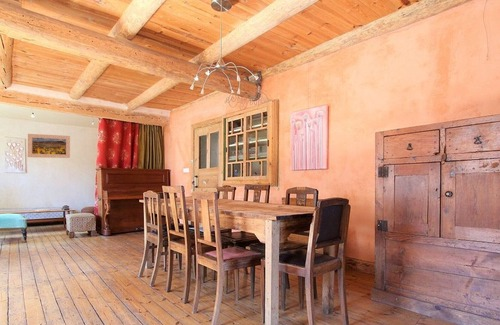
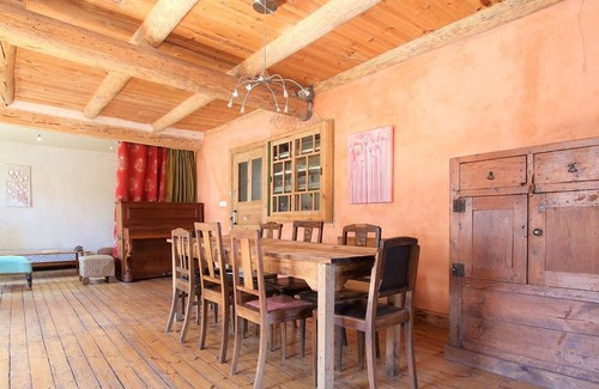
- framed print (49, 146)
